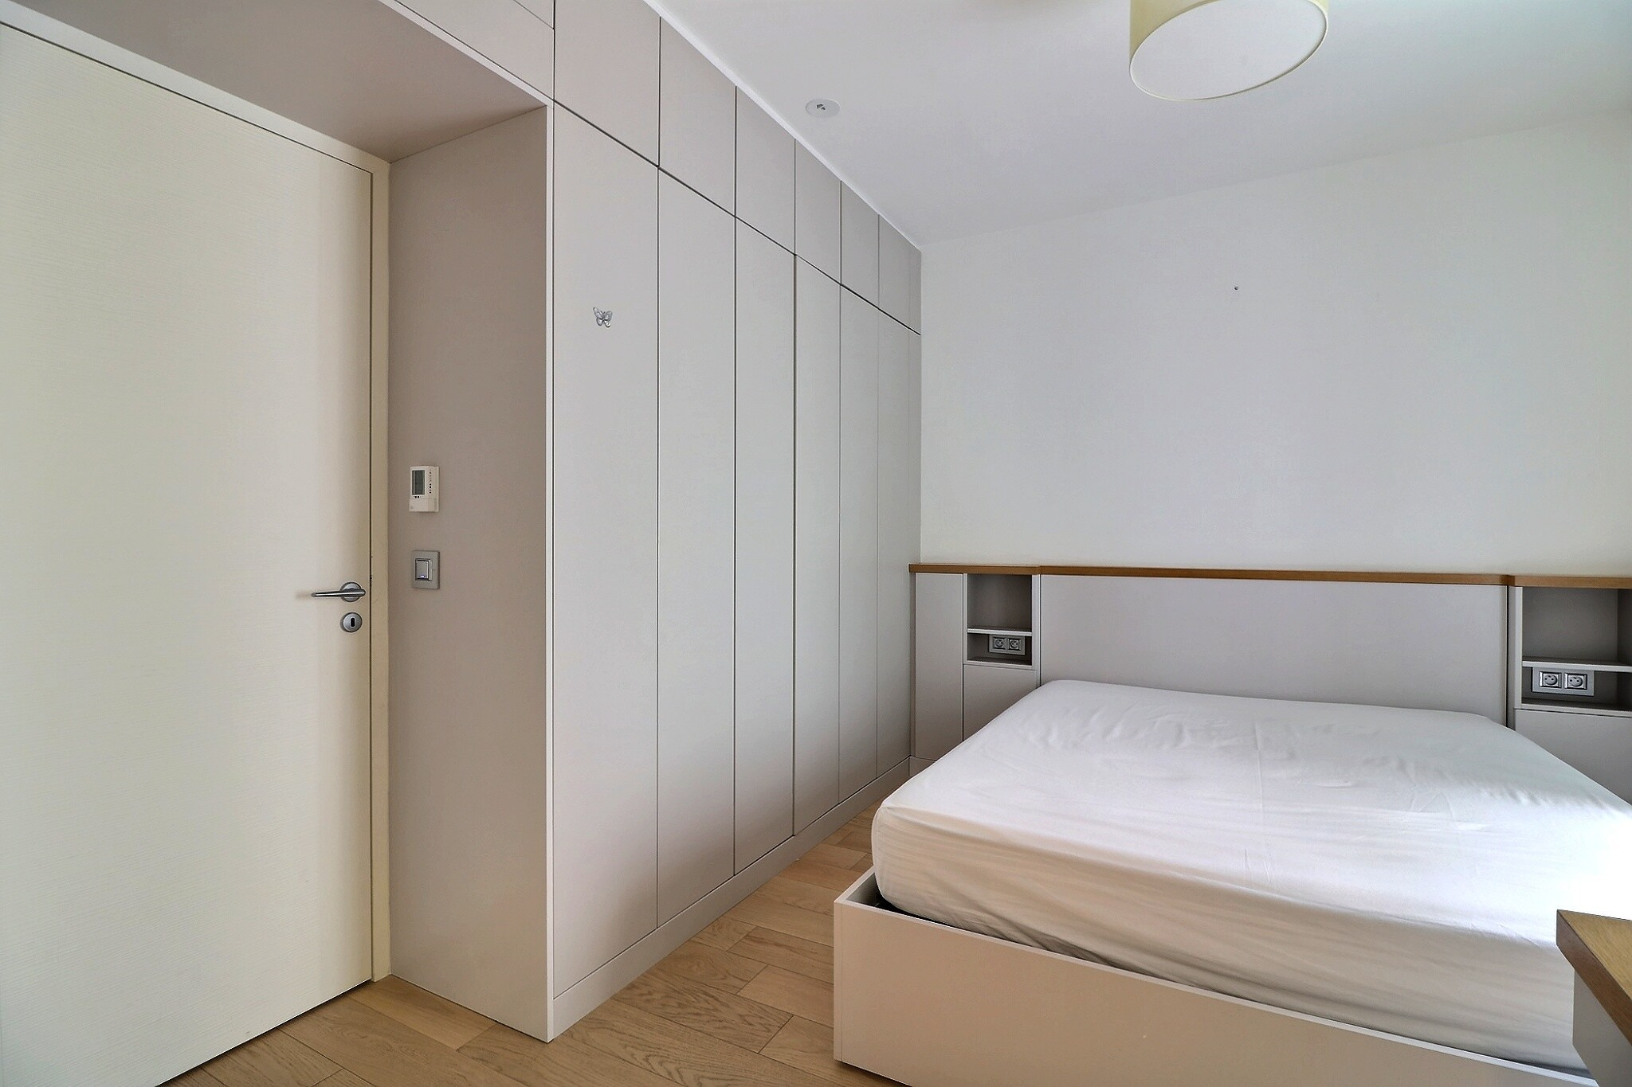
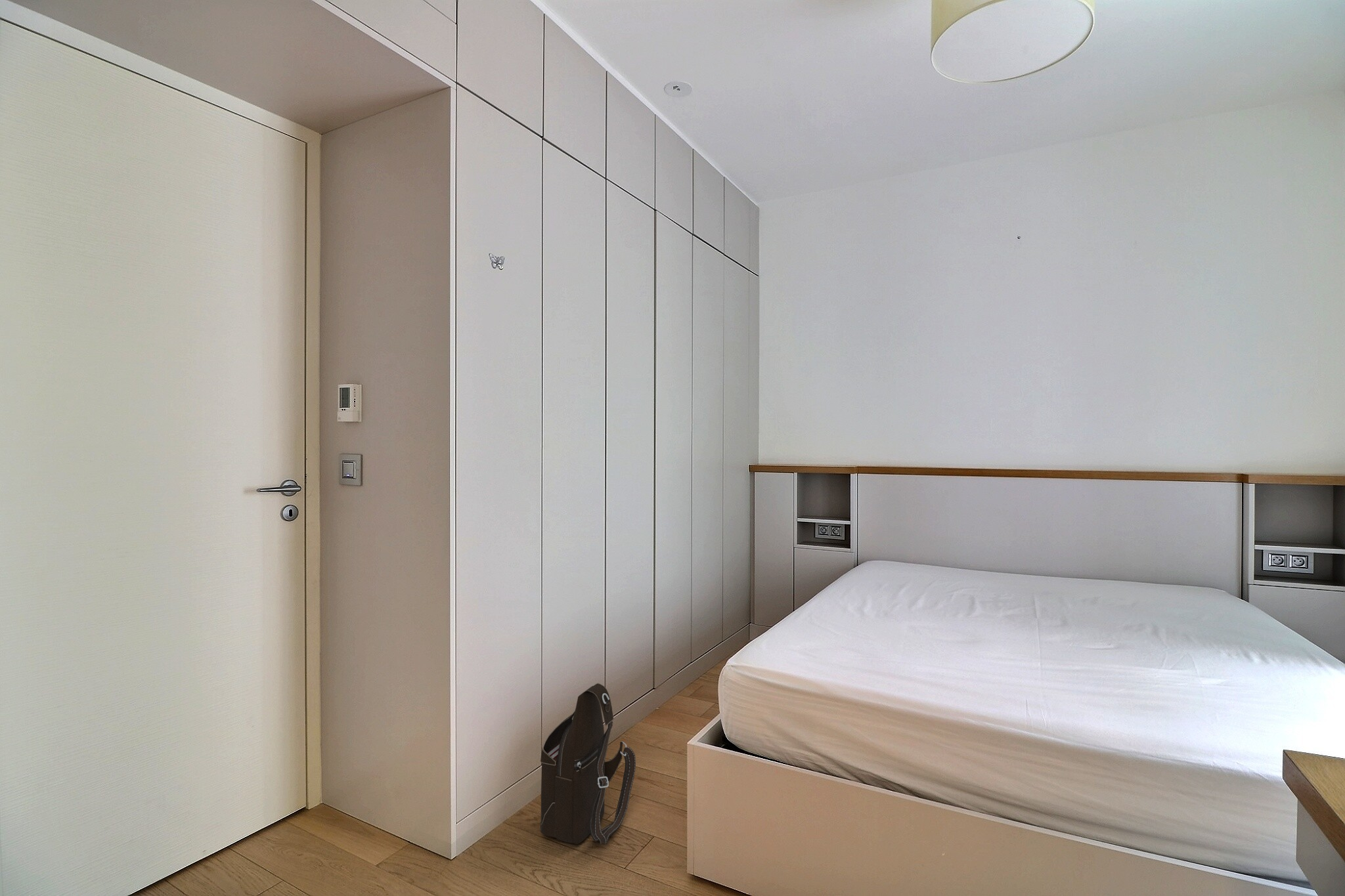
+ shoulder bag (587, 754)
